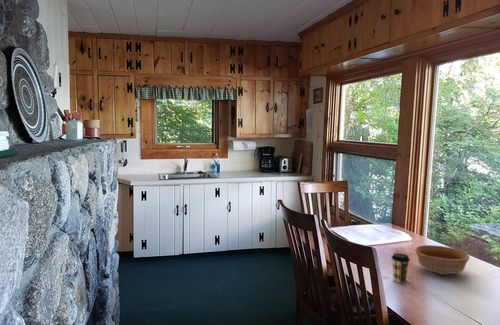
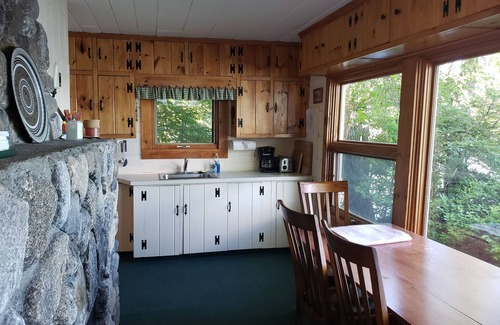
- bowl (441, 261)
- coffee cup (400, 268)
